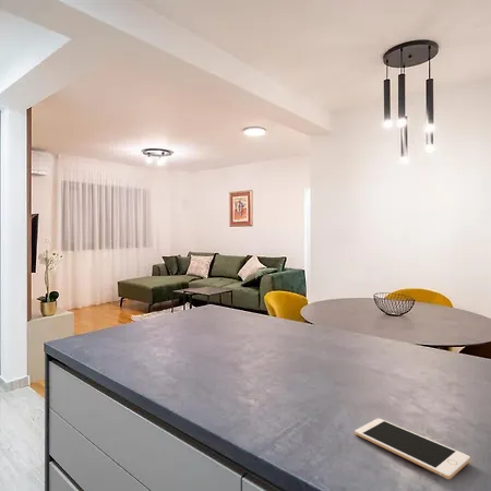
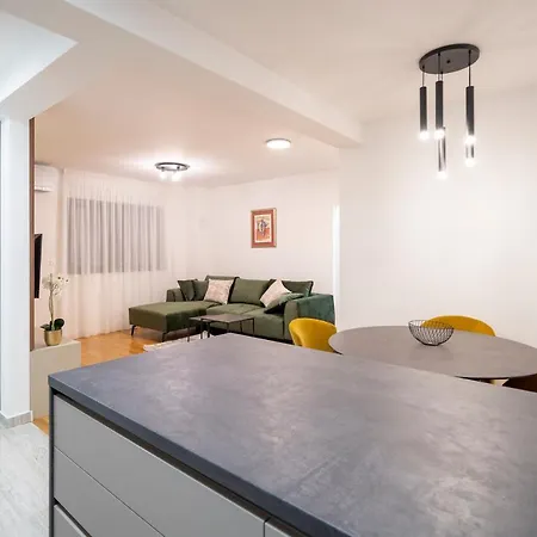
- cell phone (408, 444)
